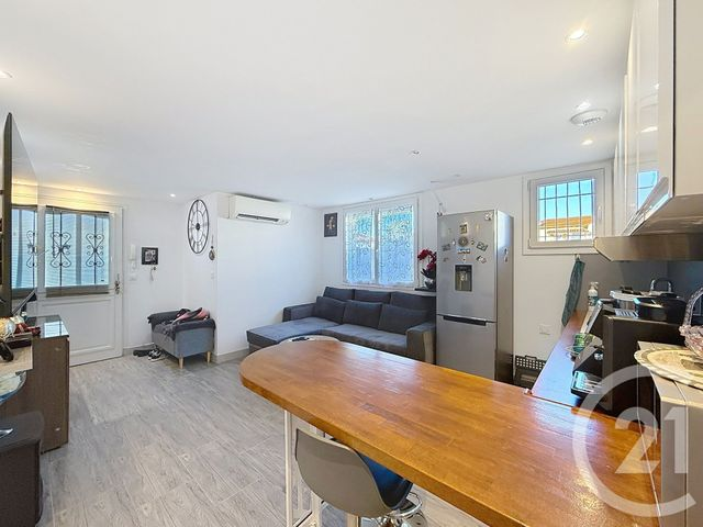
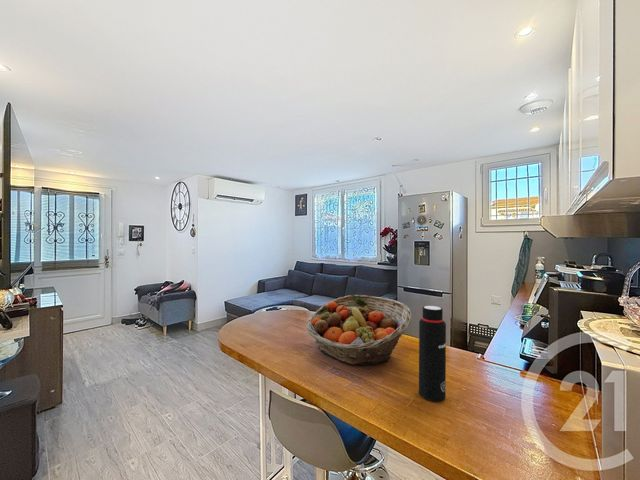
+ water bottle (433, 350)
+ fruit basket (356, 325)
